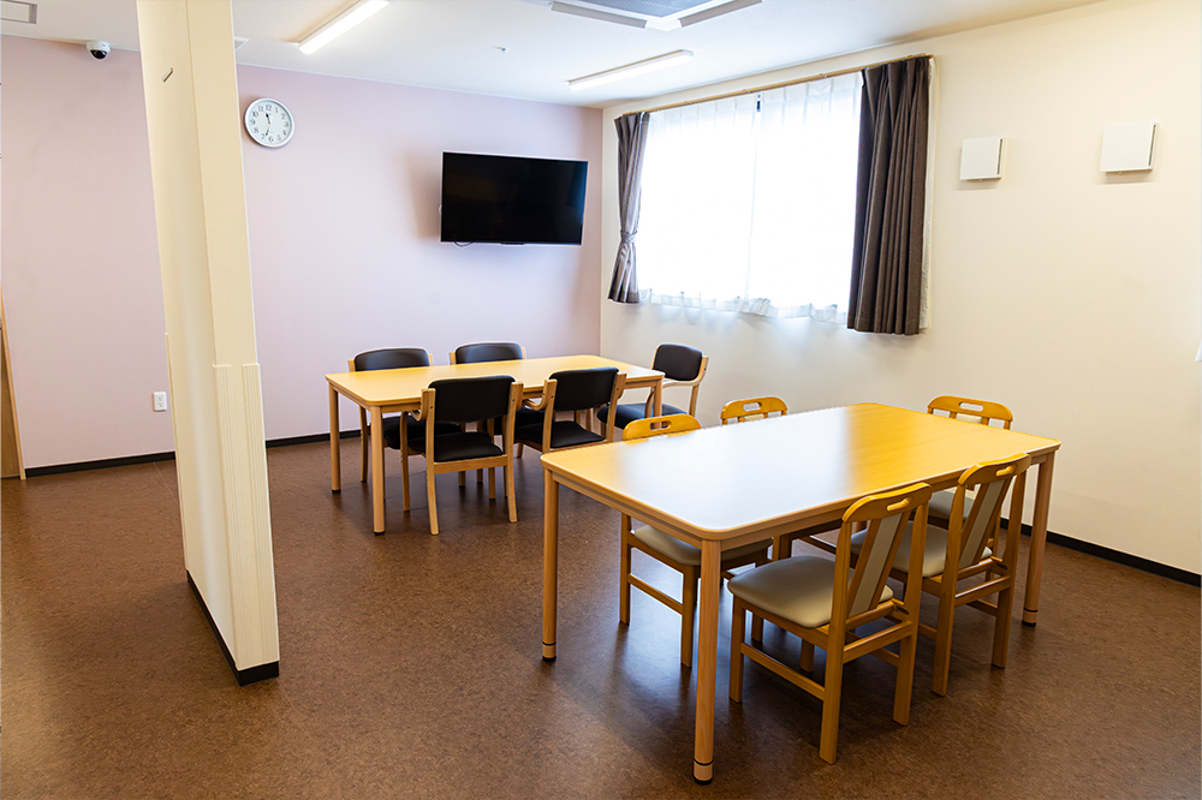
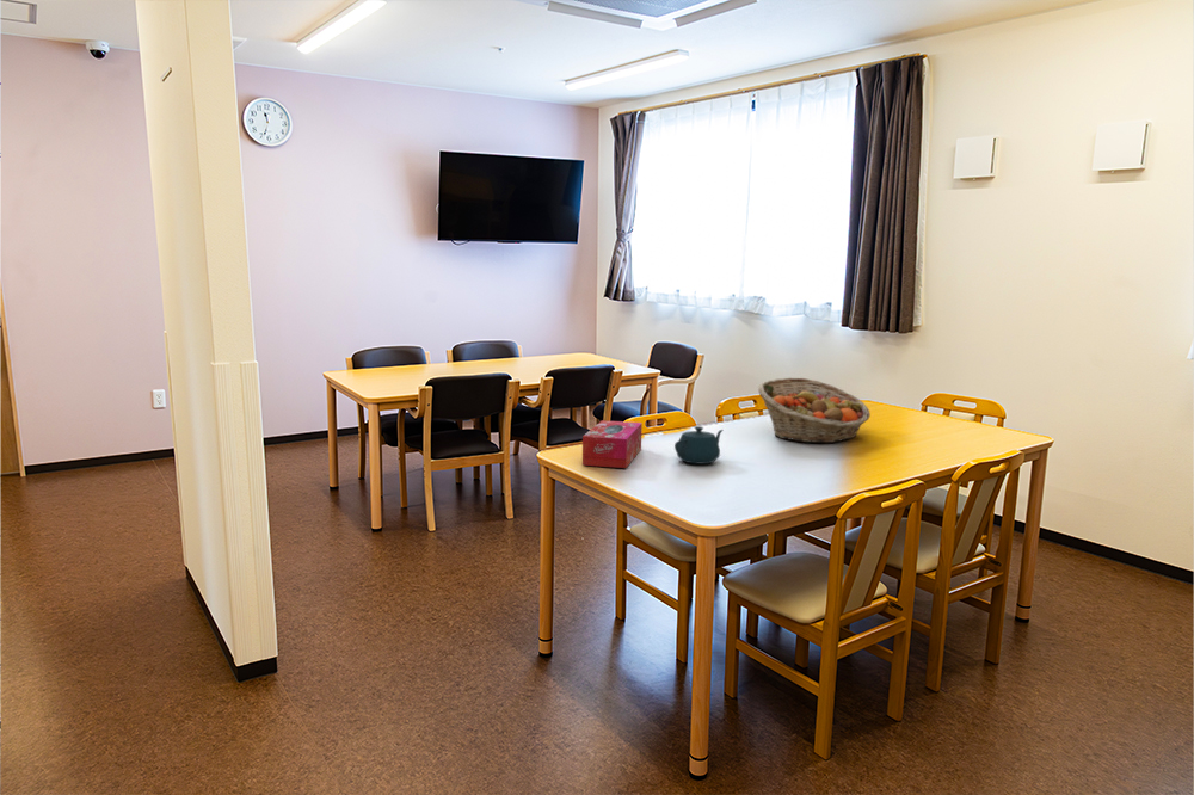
+ fruit basket (812, 408)
+ teapot (700, 443)
+ tissue box (613, 443)
